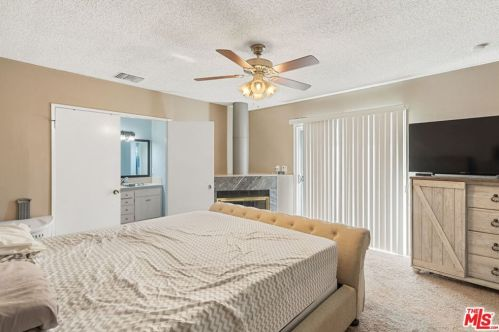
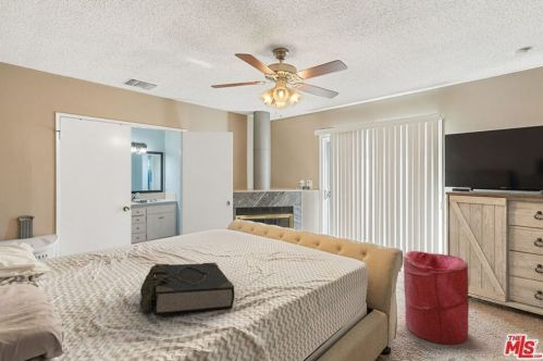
+ laundry hamper (434, 292)
+ decorative book (184, 283)
